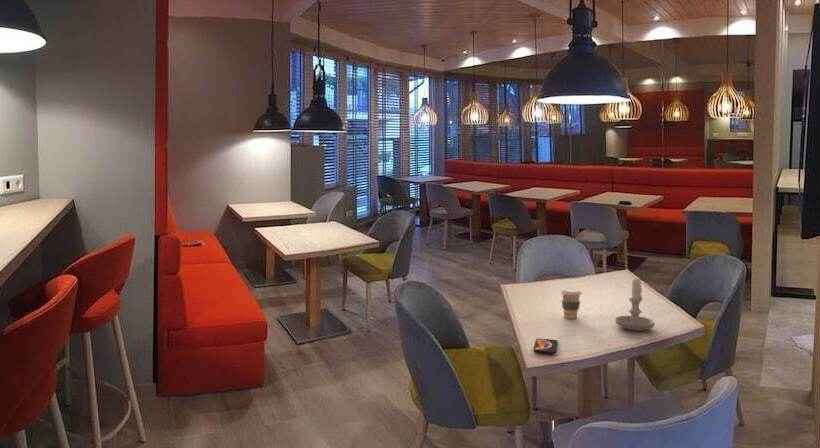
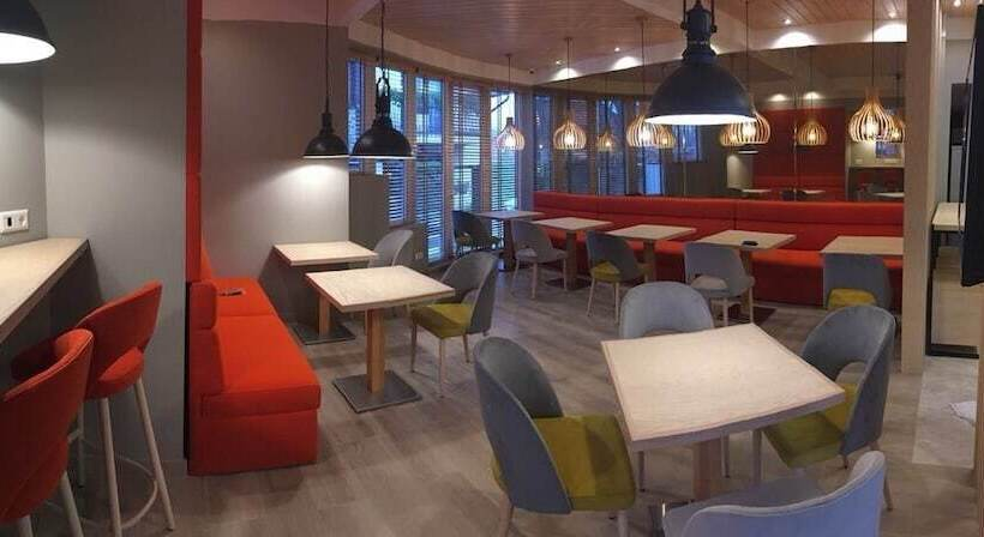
- smartphone (545, 345)
- candle (635, 302)
- coffee cup (570, 303)
